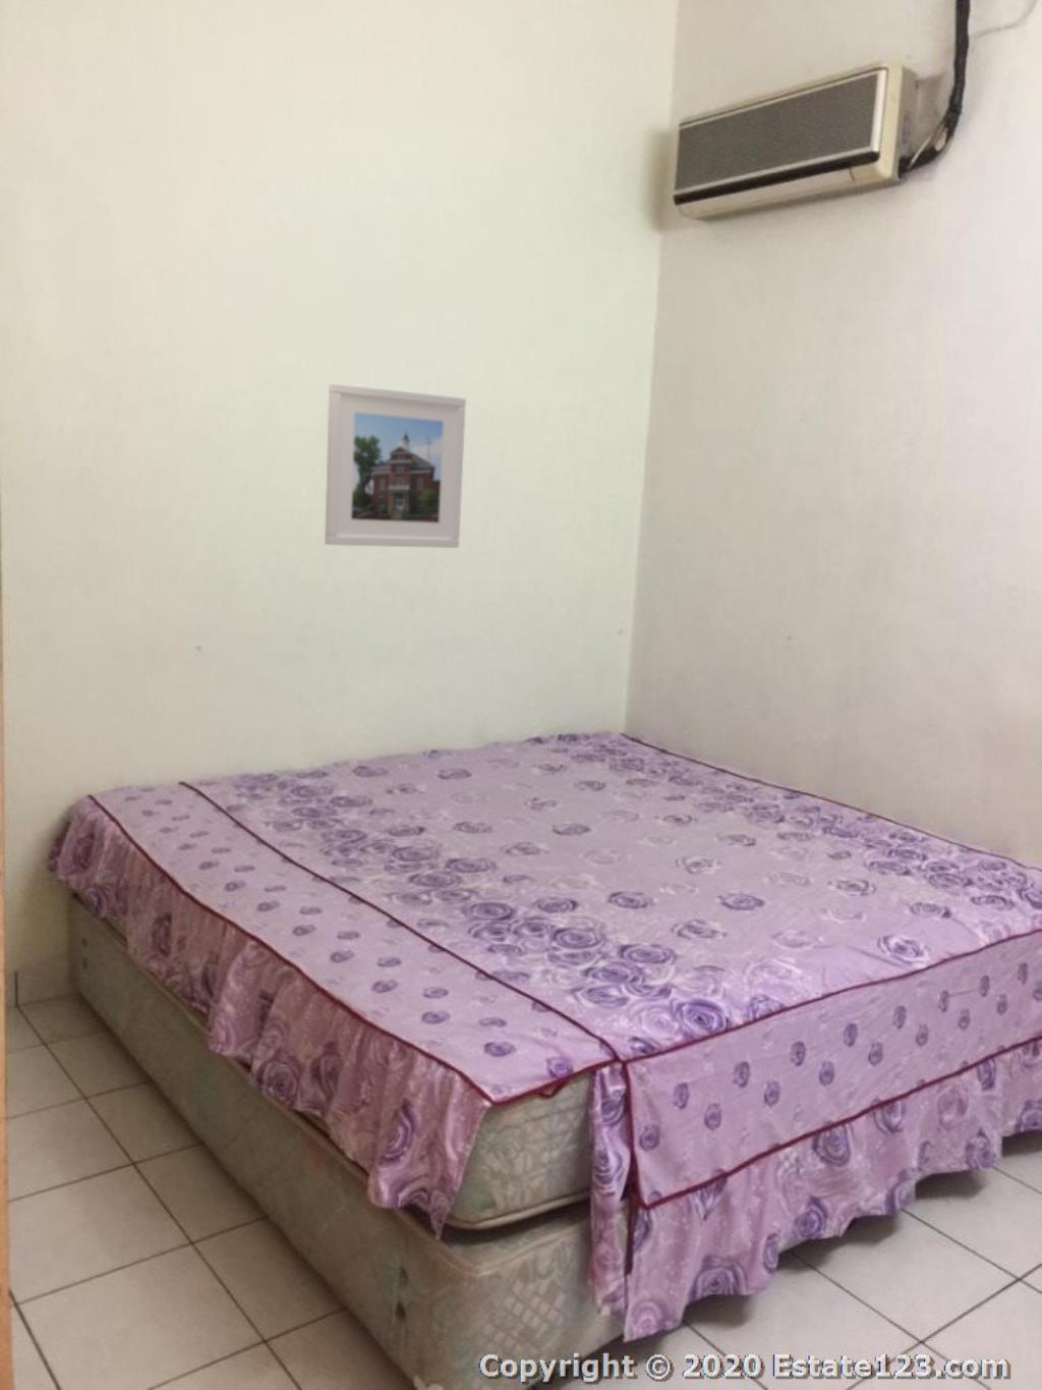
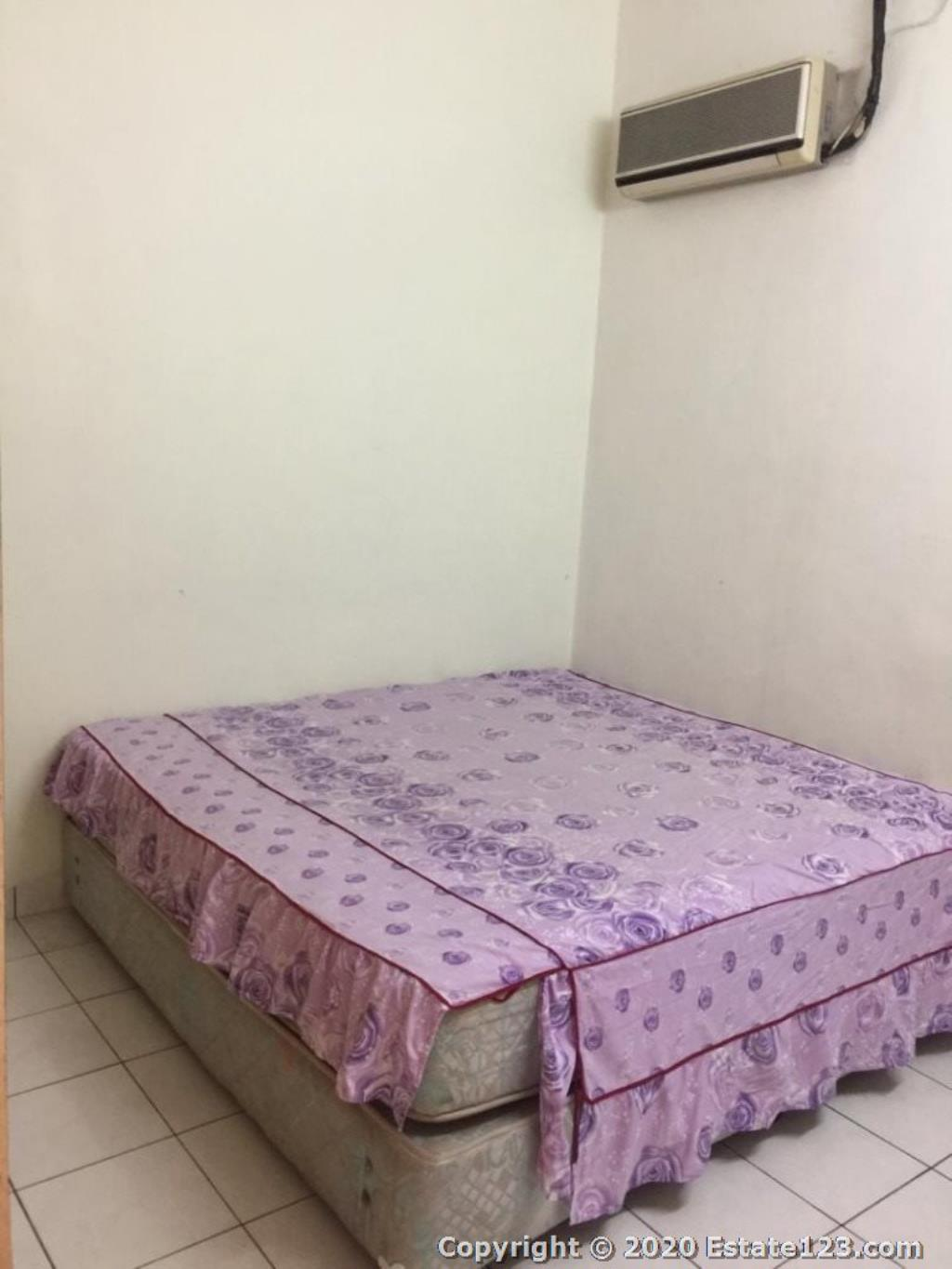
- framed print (397, 469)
